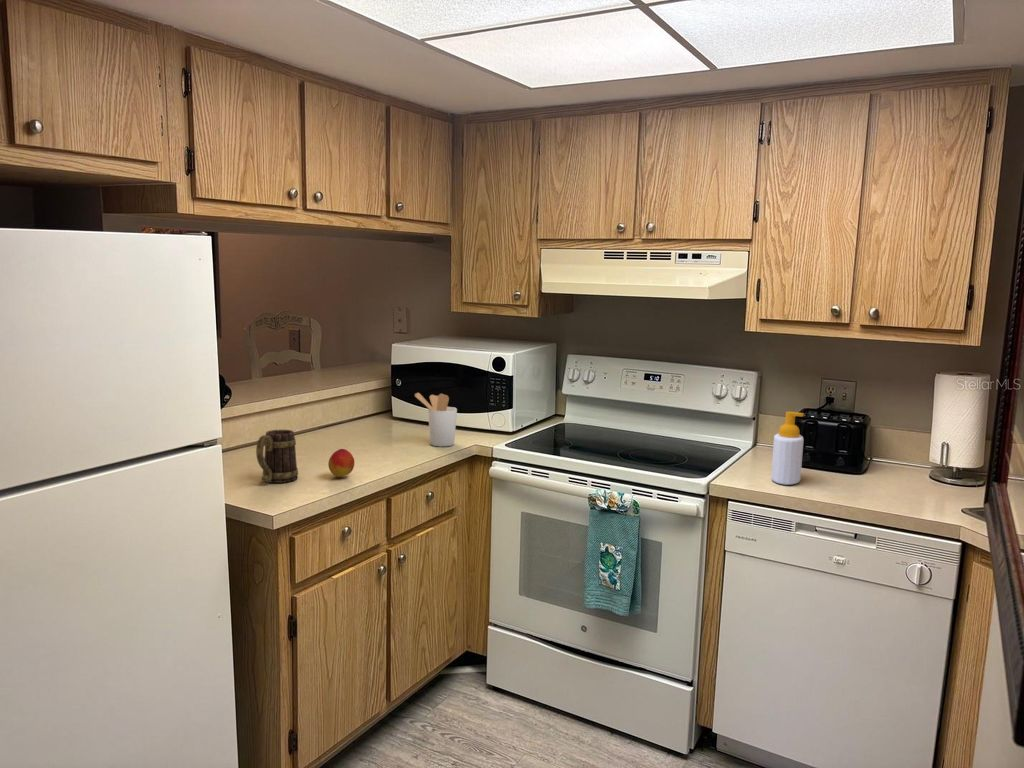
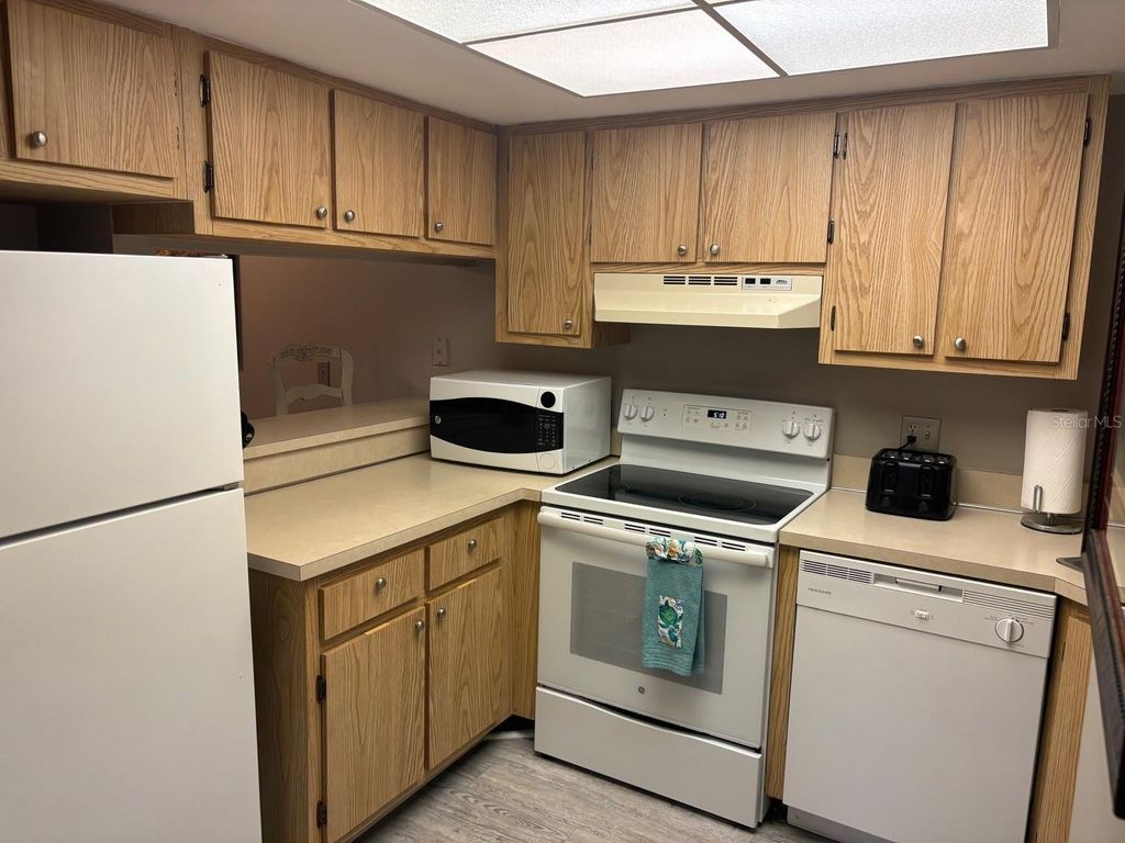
- soap bottle (788, 446)
- peach (341, 463)
- utensil holder (434, 417)
- mug (275, 457)
